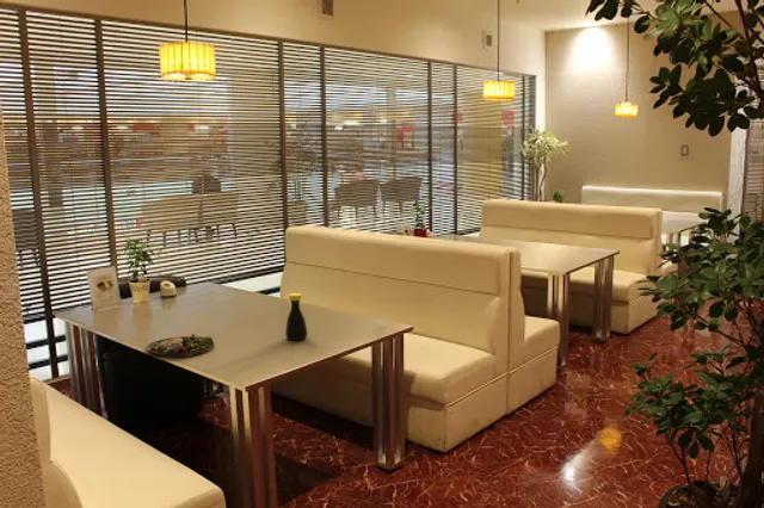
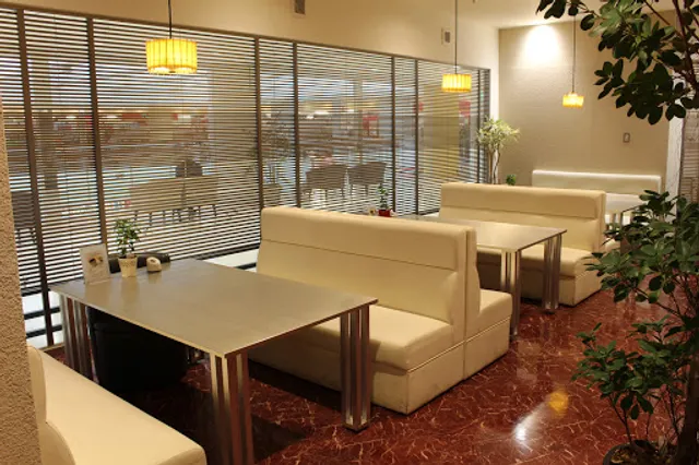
- dinner plate (180, 341)
- bottle (295, 316)
